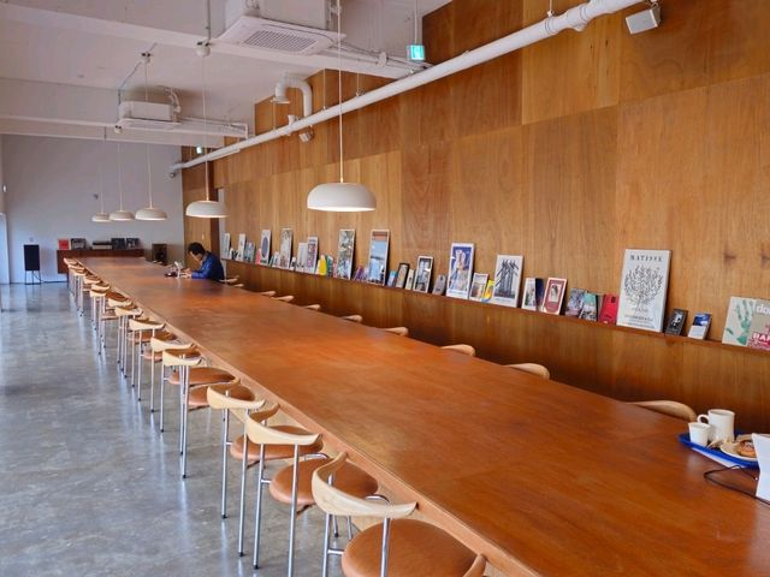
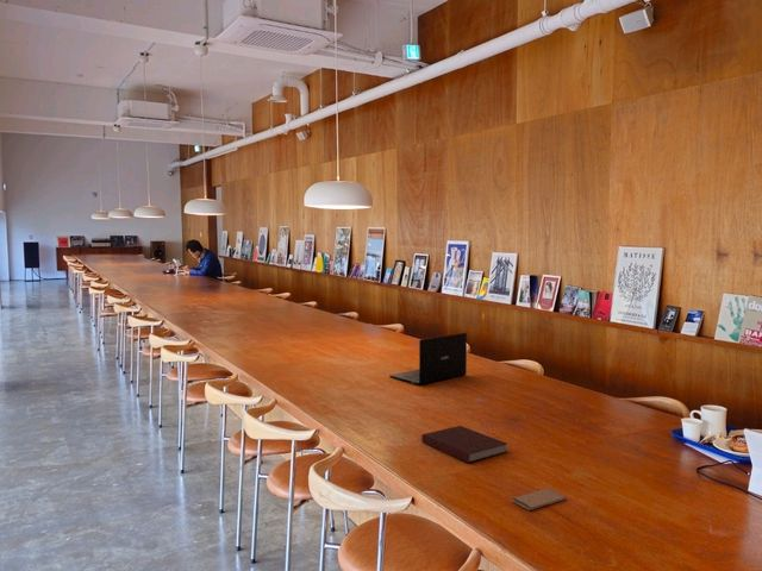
+ notebook (463, 443)
+ smartphone (538, 498)
+ laptop (427, 354)
